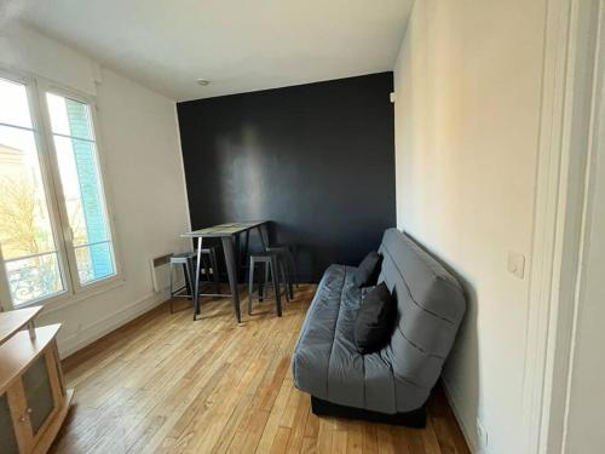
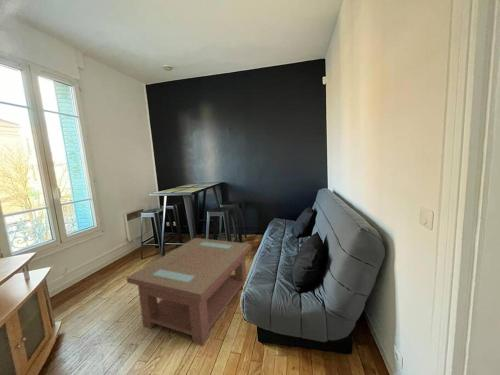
+ coffee table (199, 280)
